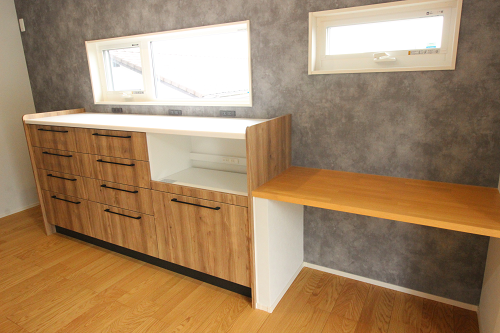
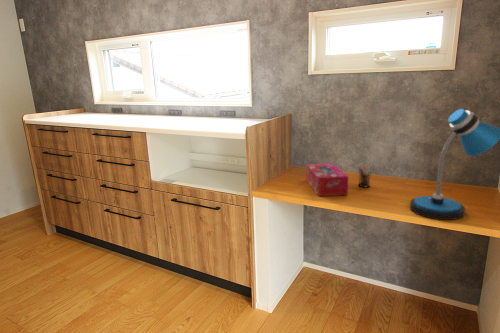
+ desk lamp (443, 161)
+ tissue box (325, 178)
+ pen holder (366, 175)
